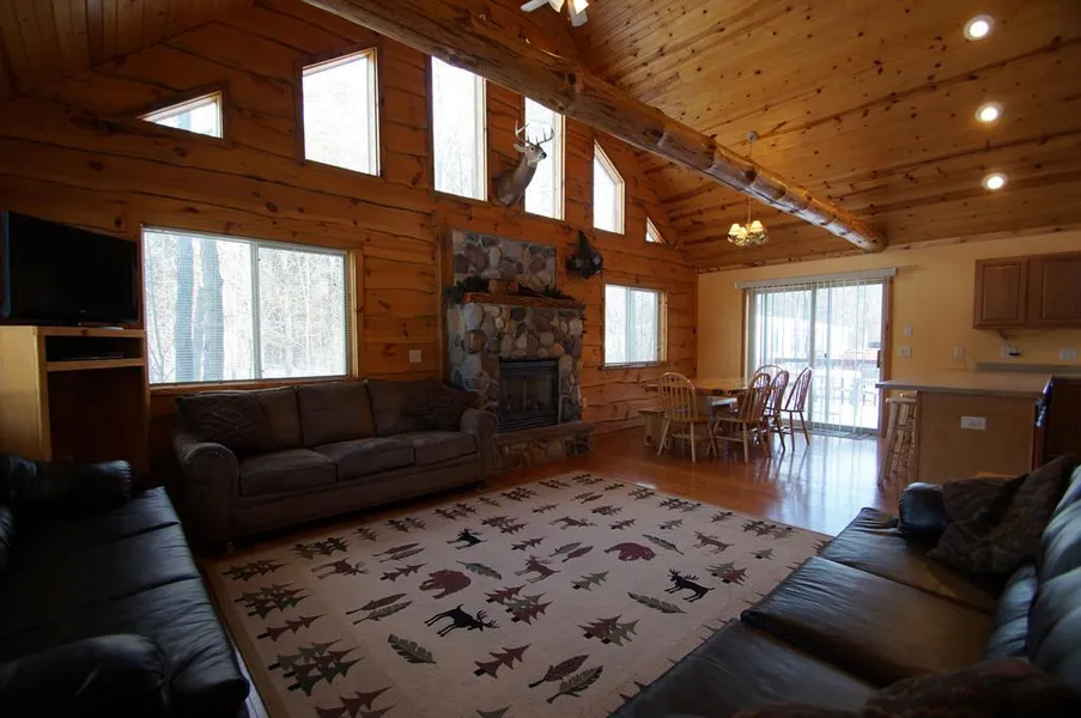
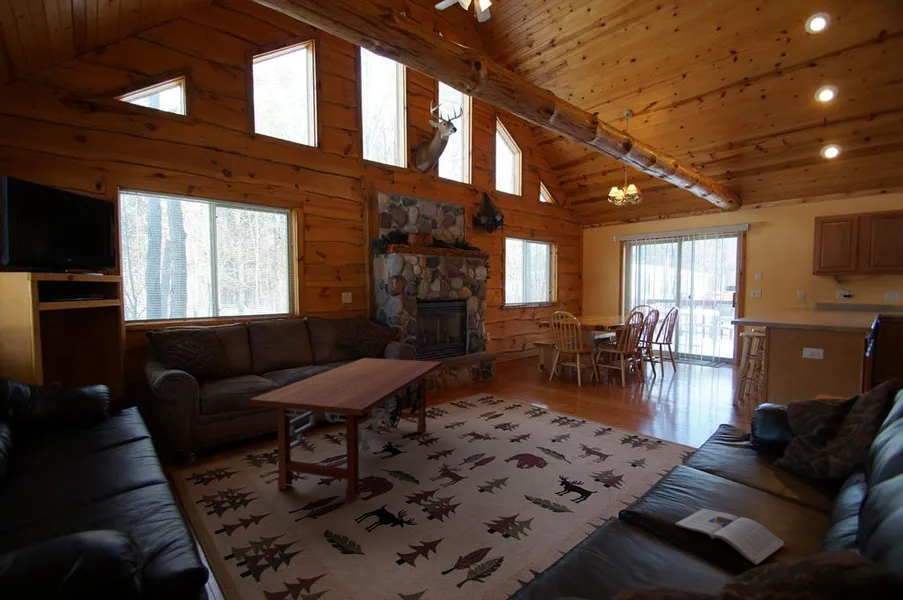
+ magazine (727, 529)
+ coffee table (363, 414)
